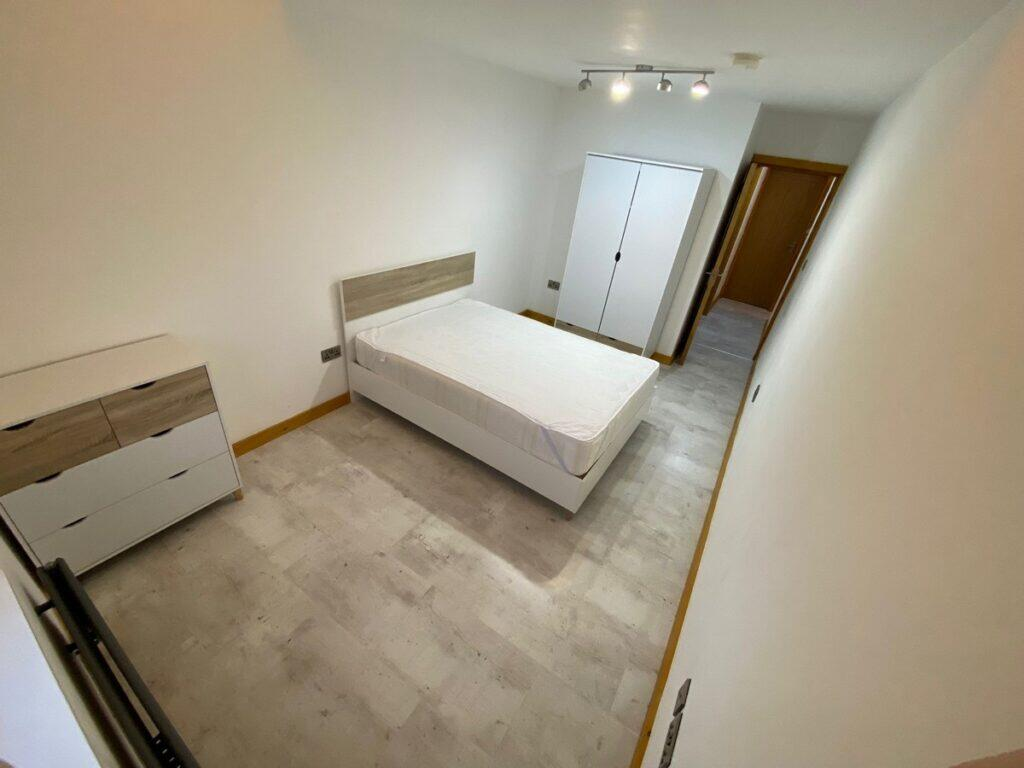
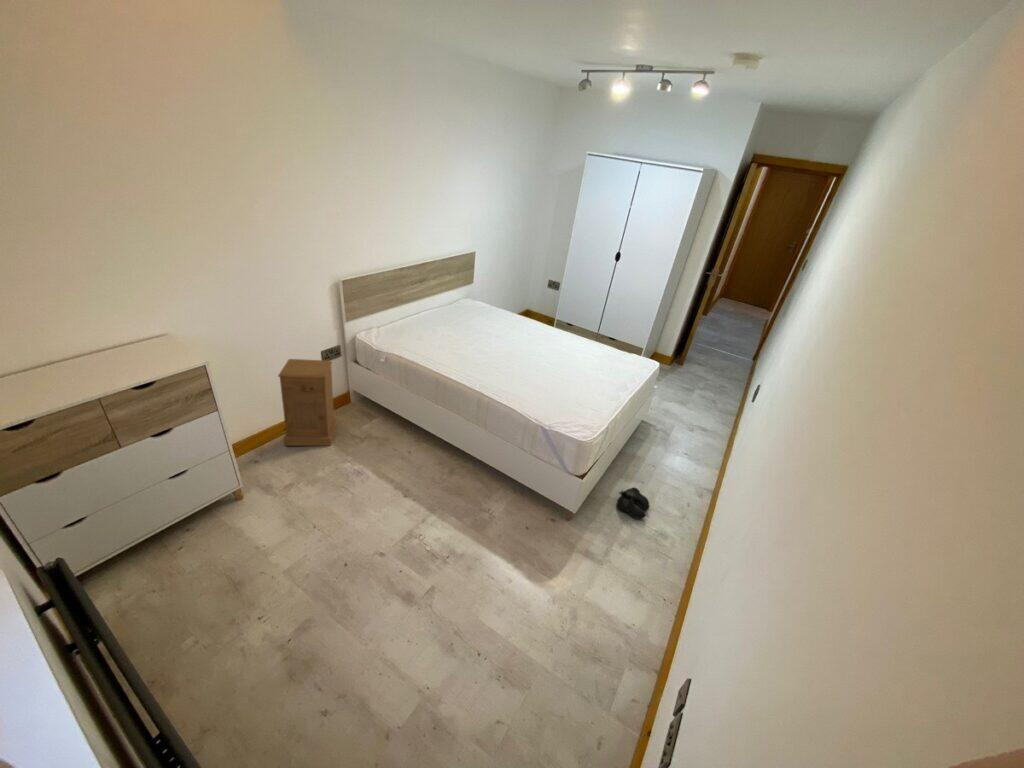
+ nightstand (309, 402)
+ boots (634, 497)
